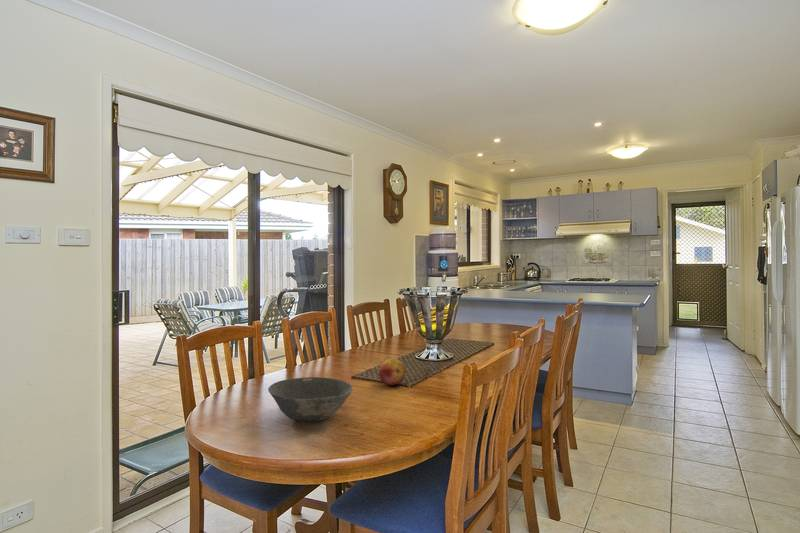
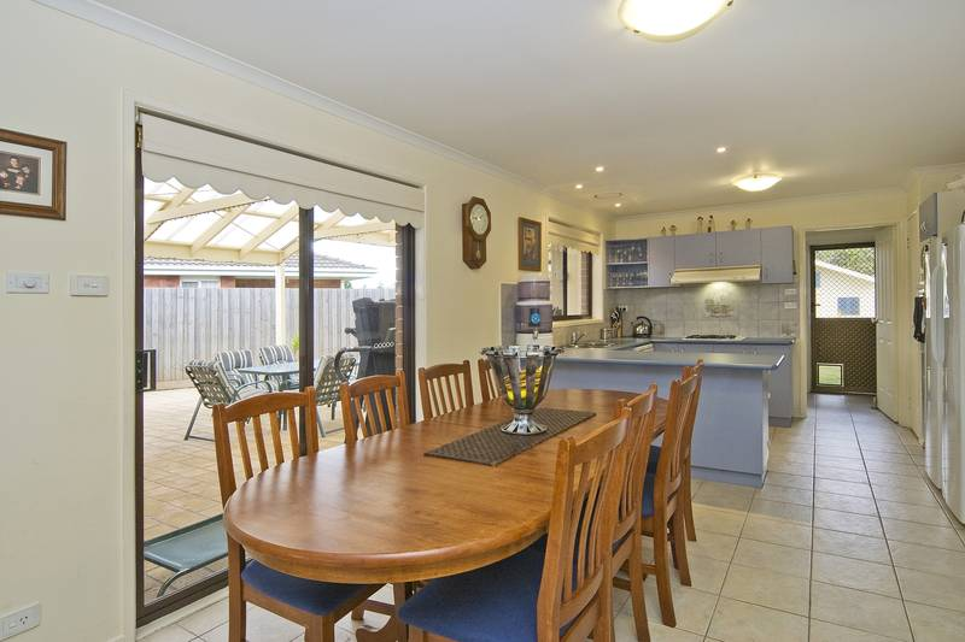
- fruit (392, 371)
- bowl (311, 401)
